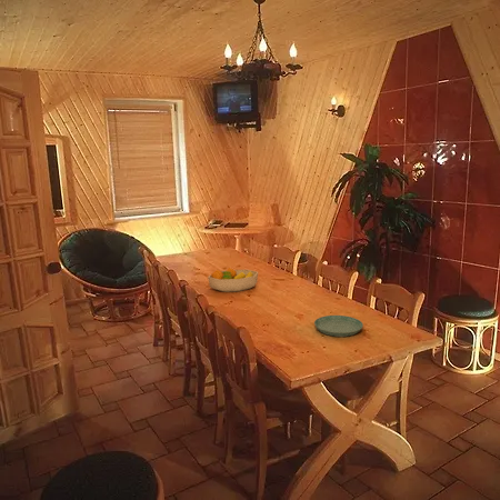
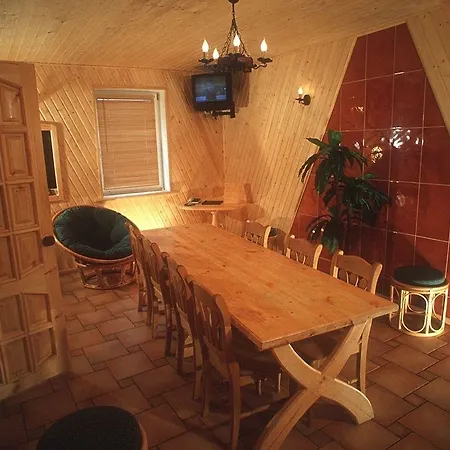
- fruit bowl (233, 278)
- saucer (338, 326)
